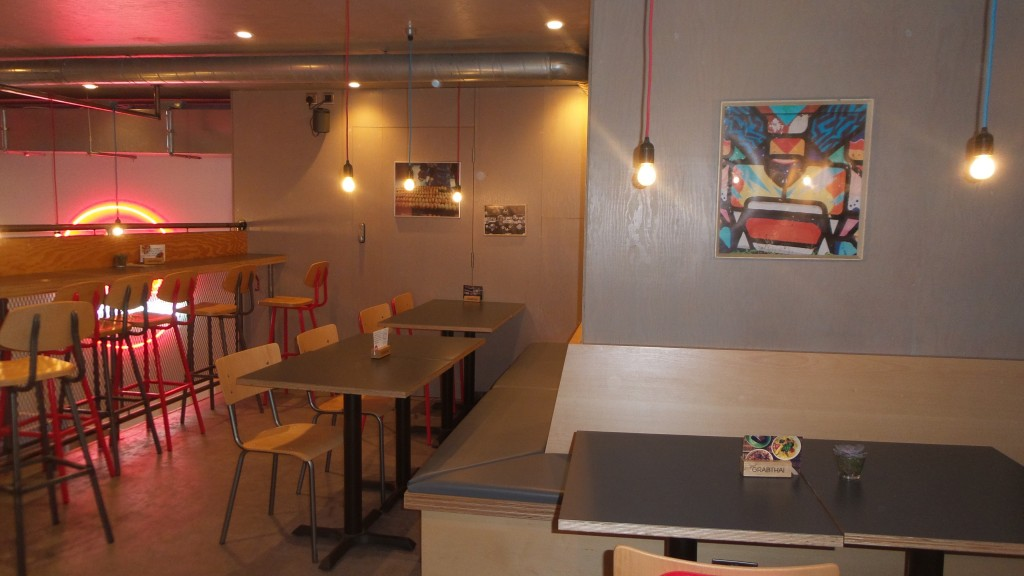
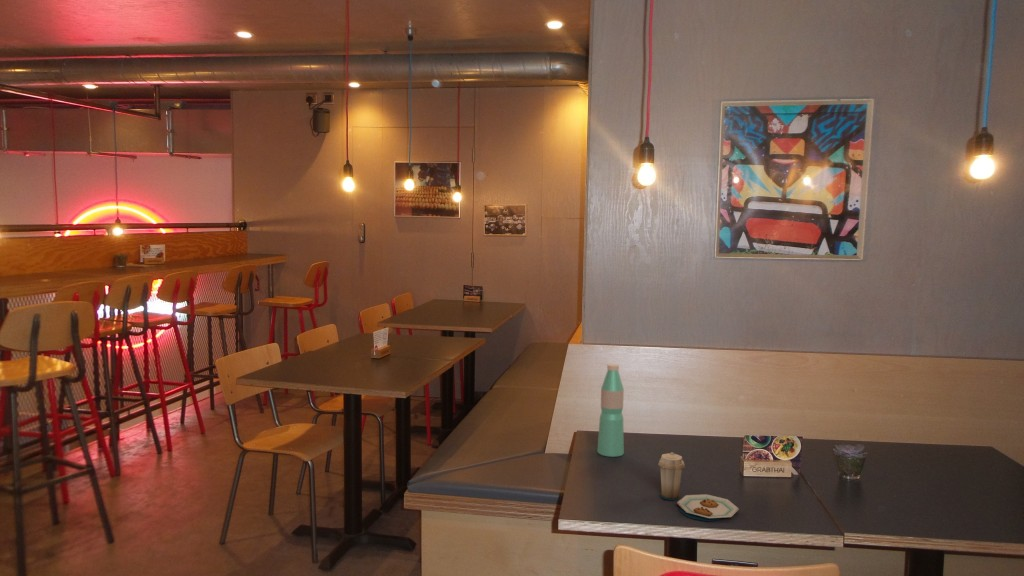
+ water bottle (611, 408)
+ plate (694, 495)
